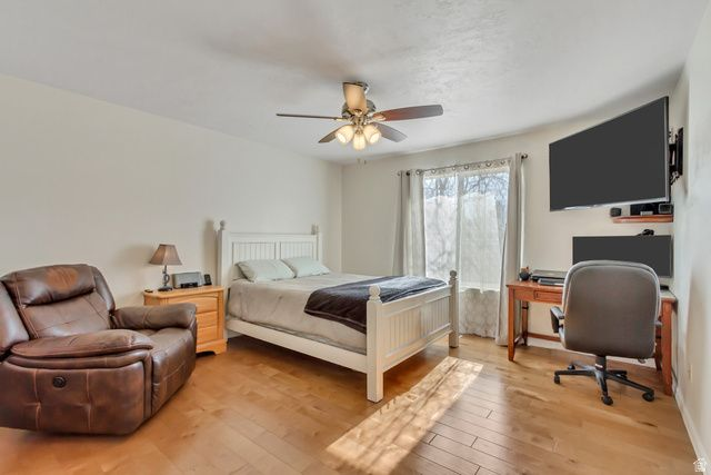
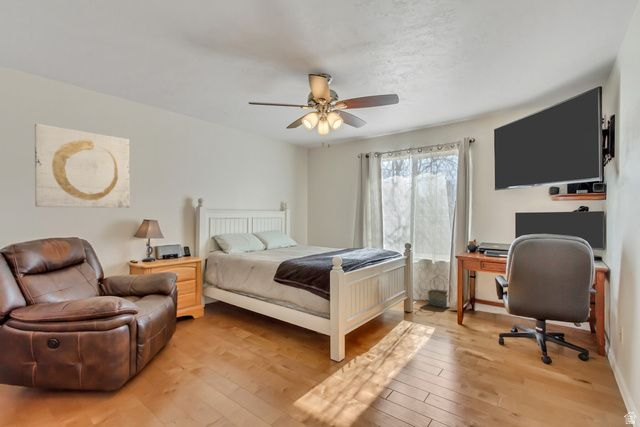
+ basket (439, 290)
+ wall art (86, 169)
